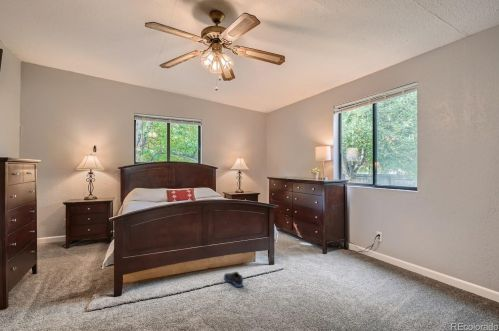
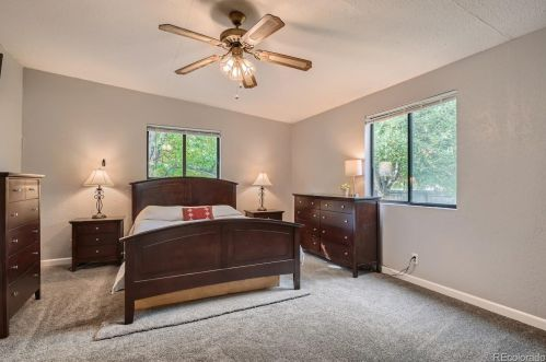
- sneaker (233, 276)
